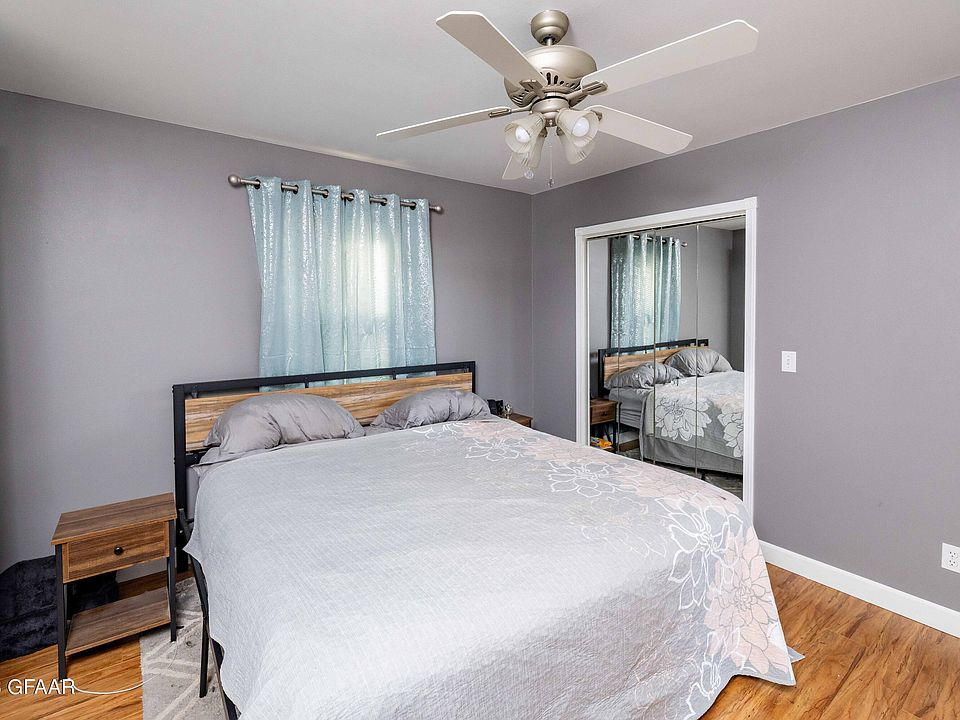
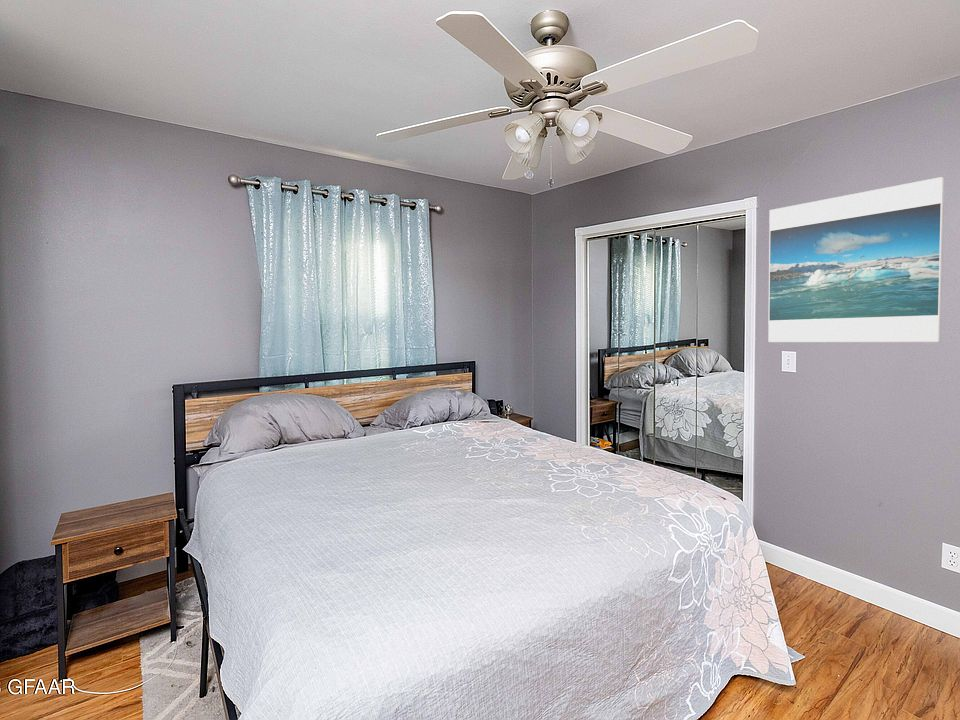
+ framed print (846, 269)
